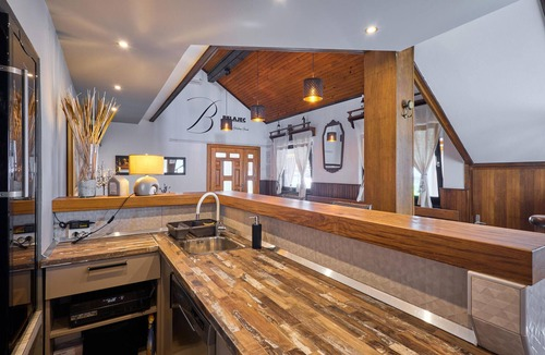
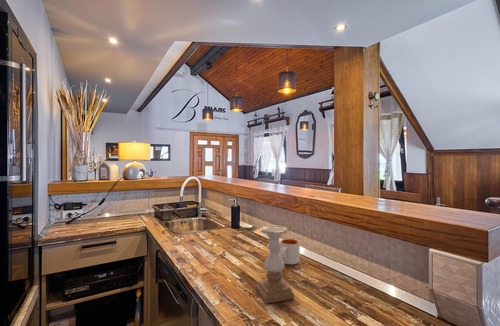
+ candle holder (274, 261)
+ mug (288, 252)
